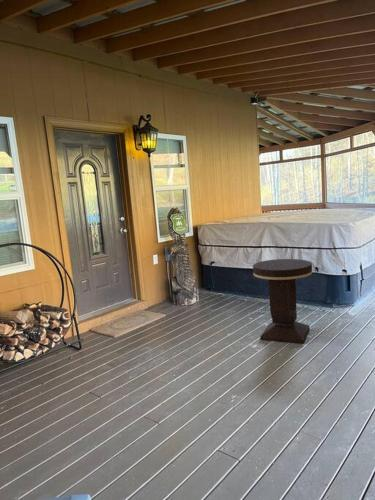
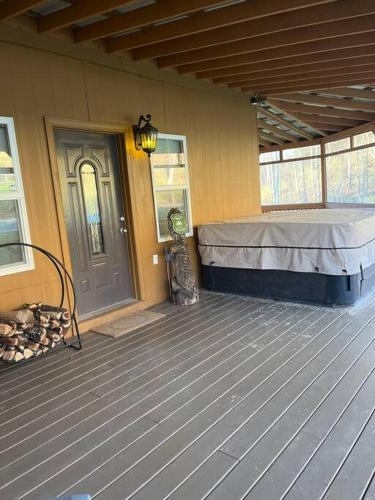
- side table (283, 299)
